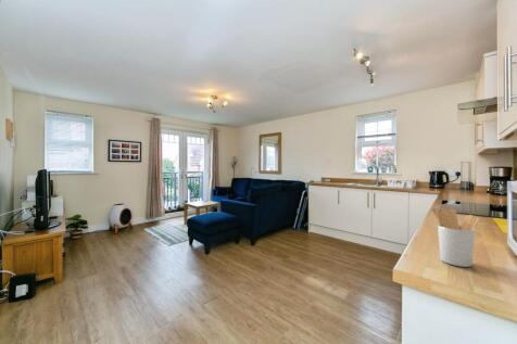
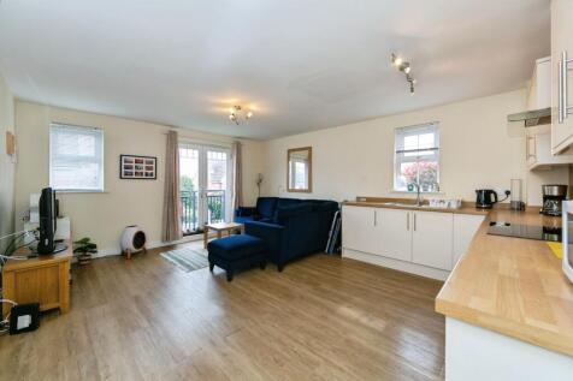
- utensil holder (451, 233)
